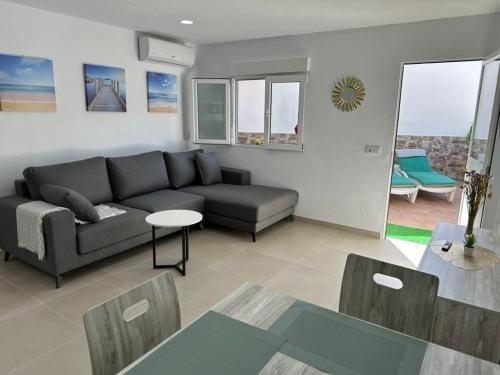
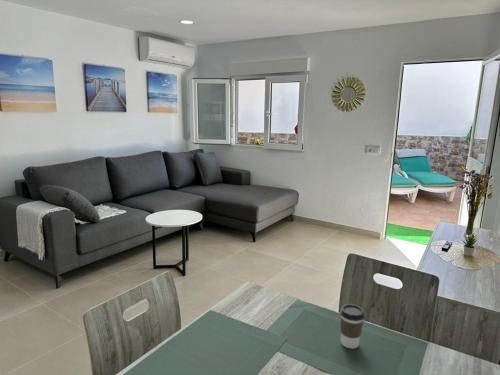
+ coffee cup (351, 326)
